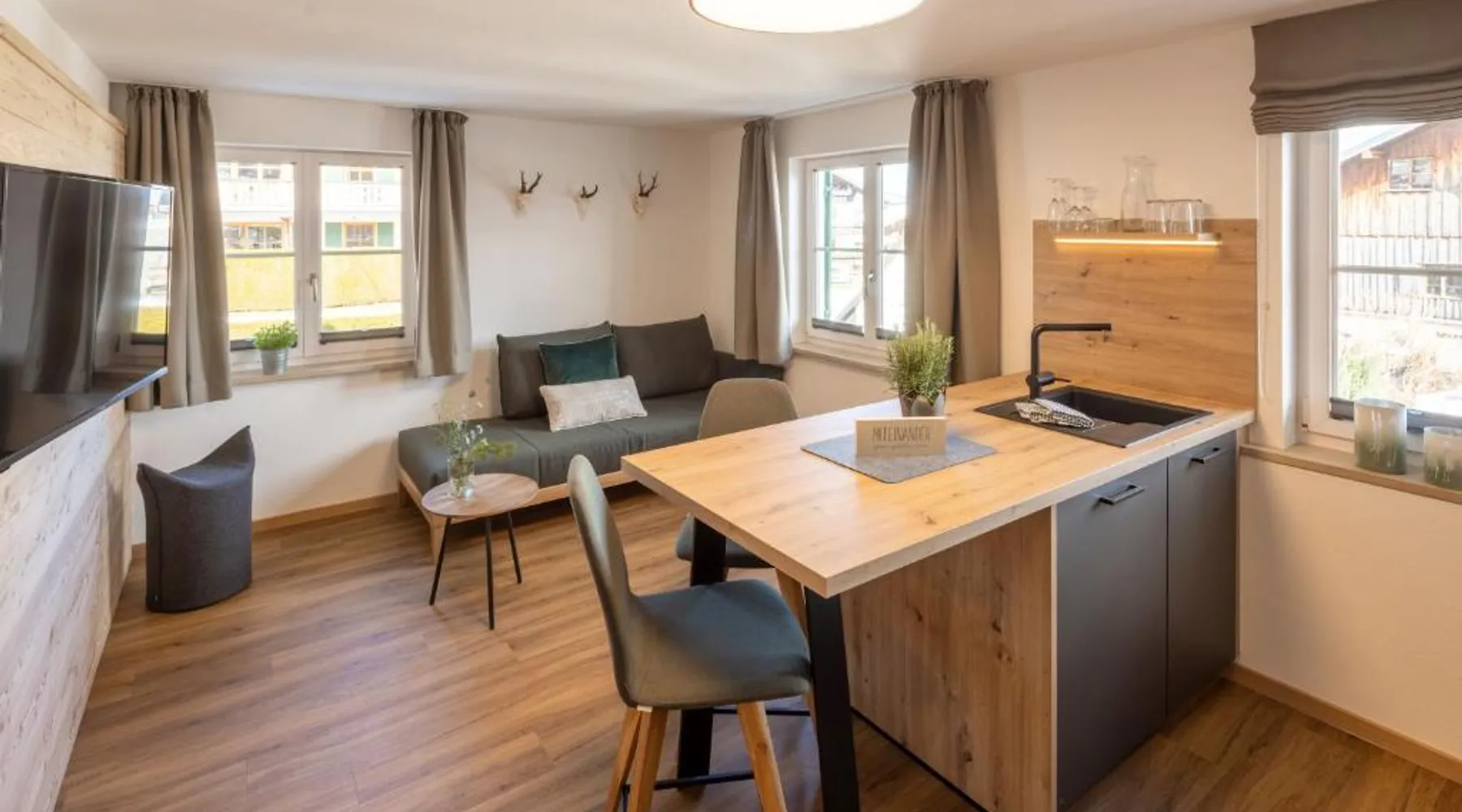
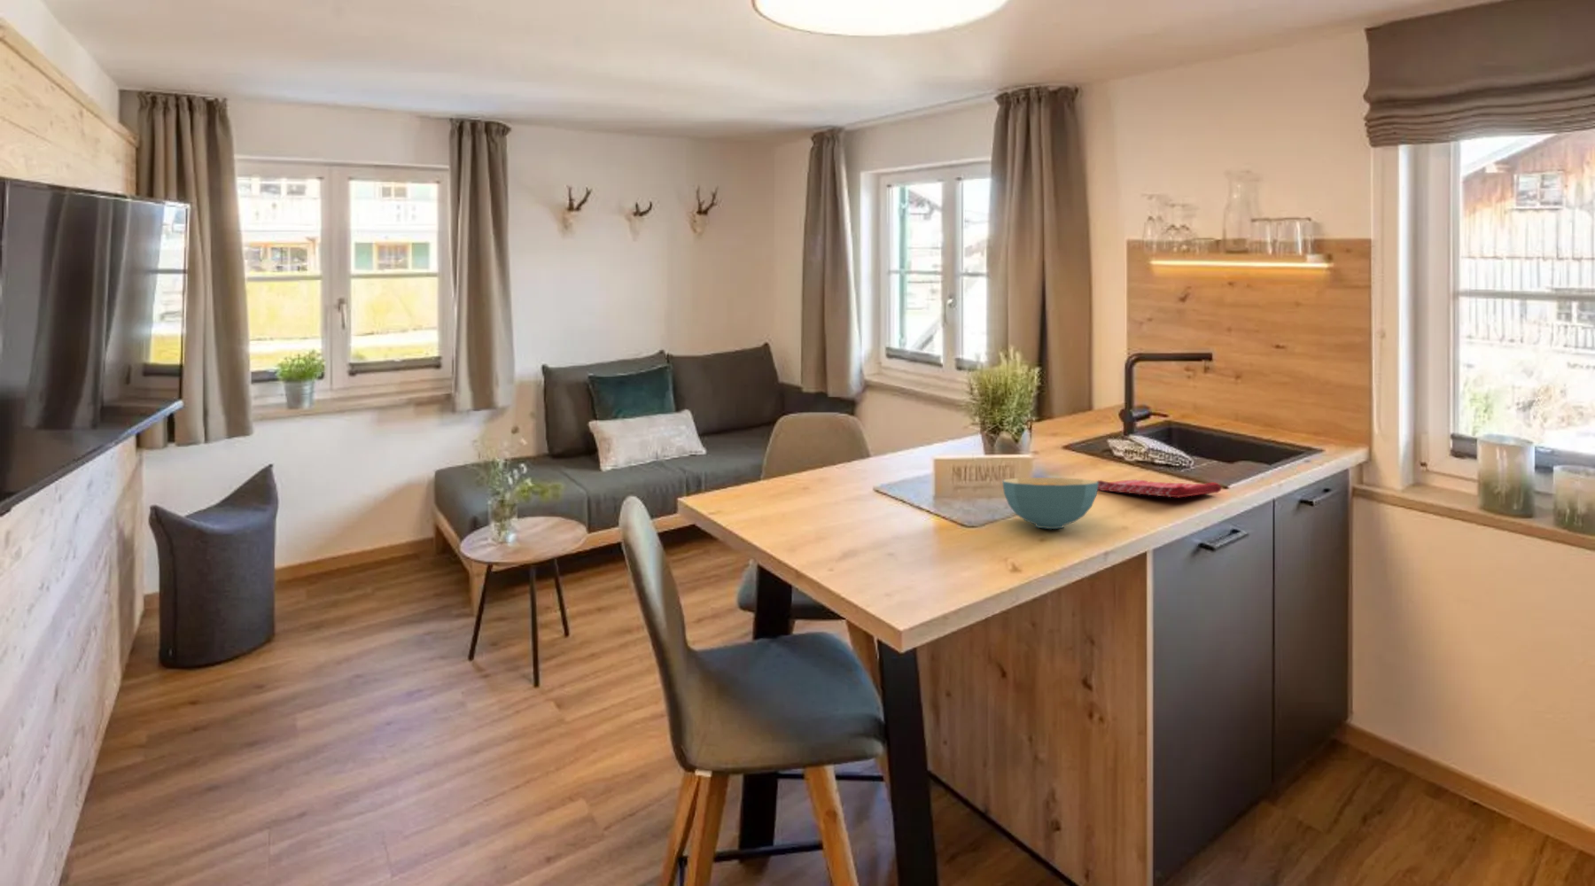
+ cereal bowl (1050, 503)
+ dish towel (1156, 486)
